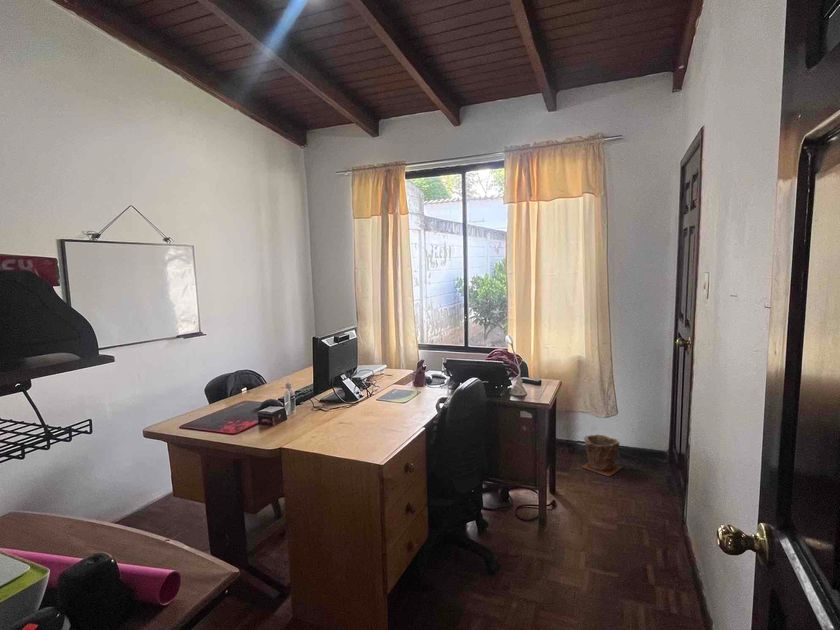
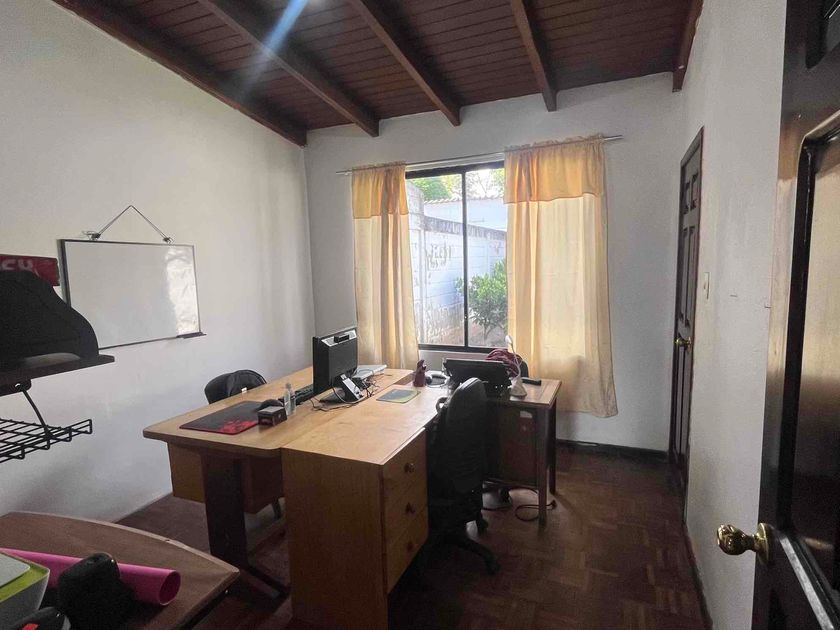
- plant pot (601, 452)
